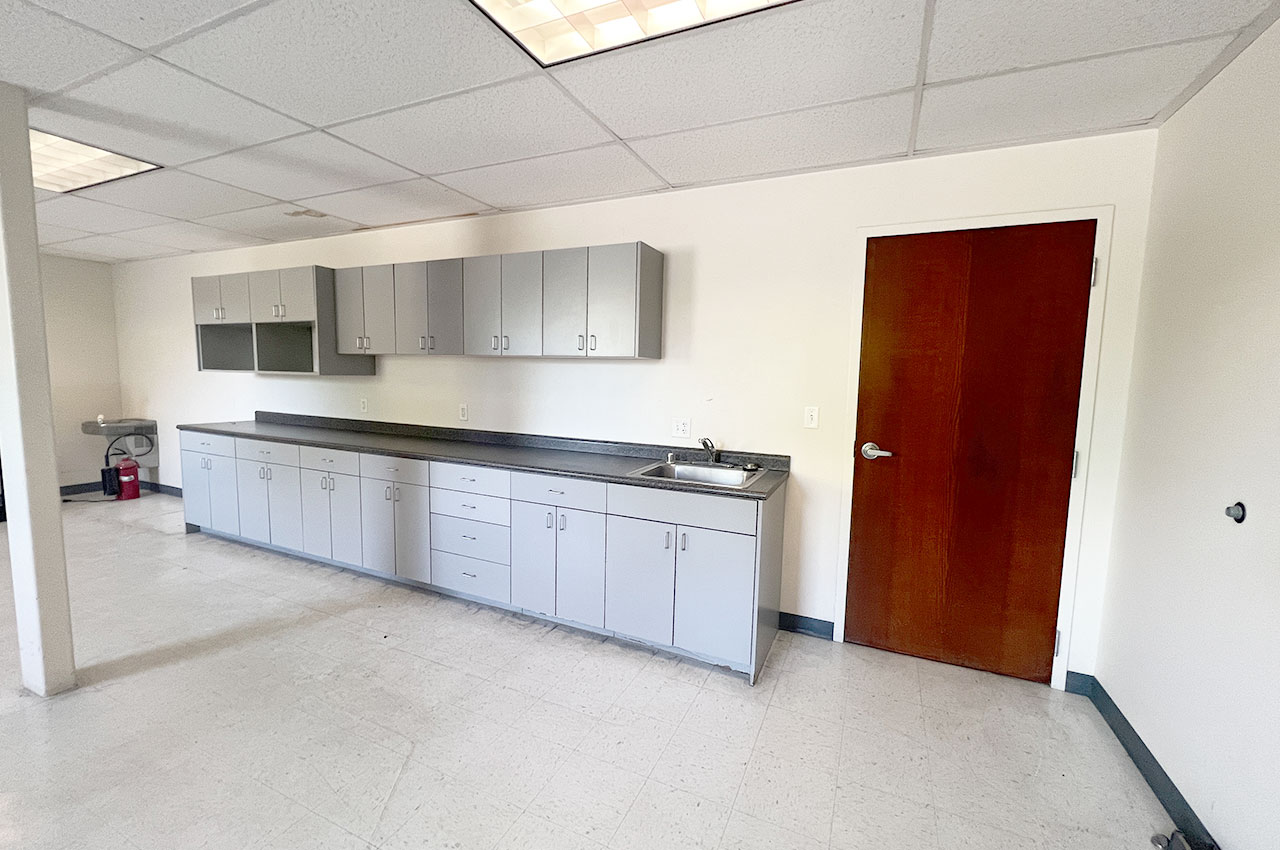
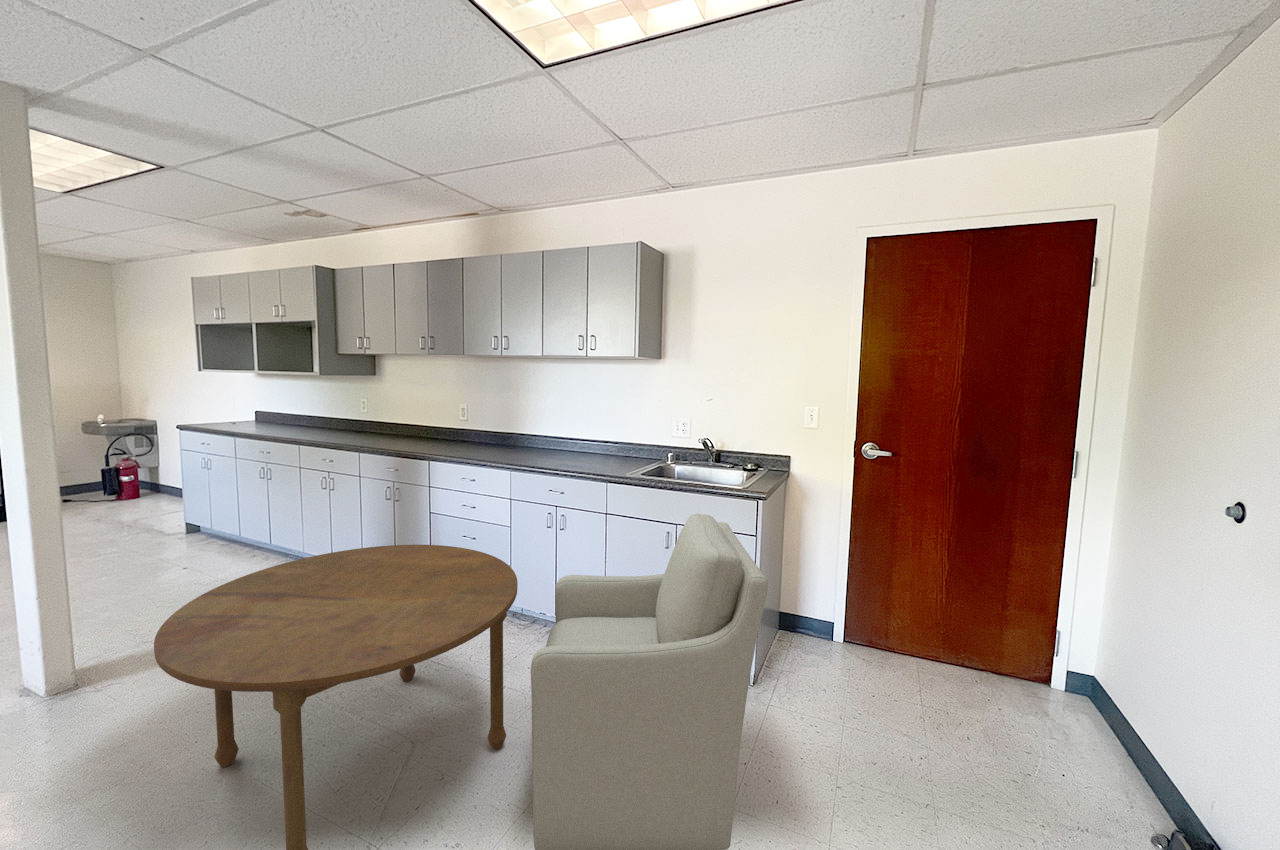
+ dining table (364, 674)
+ chair (642, 657)
